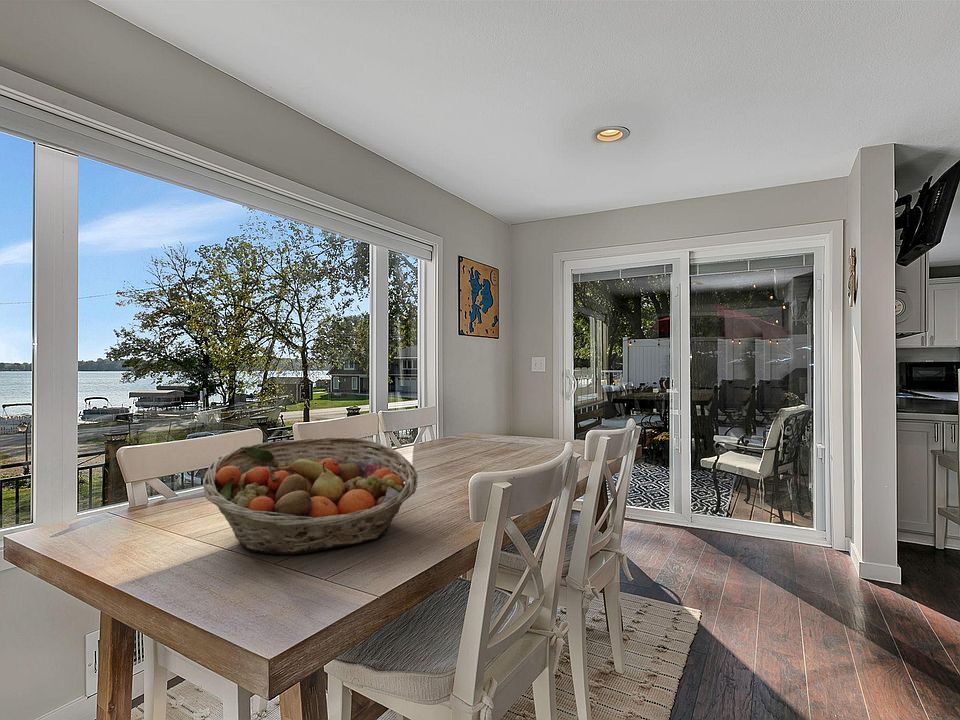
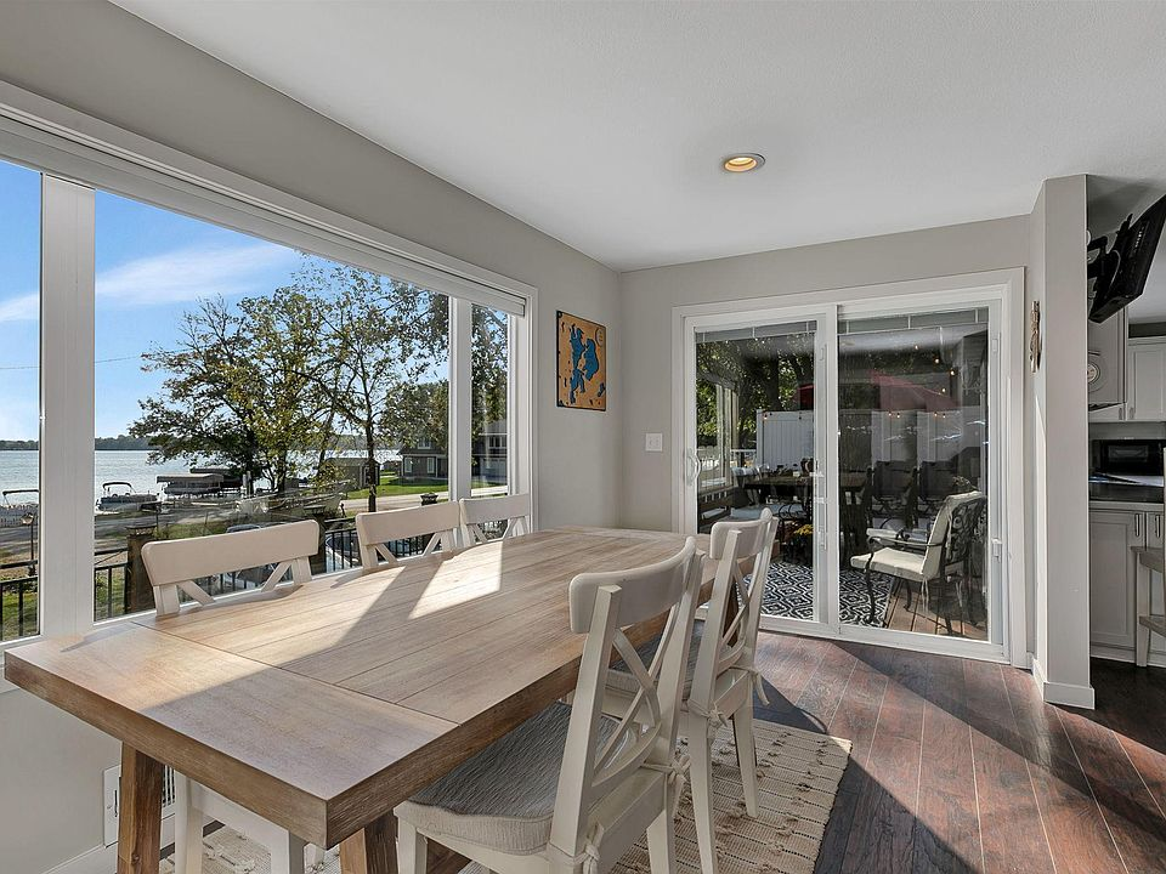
- fruit basket (316, 489)
